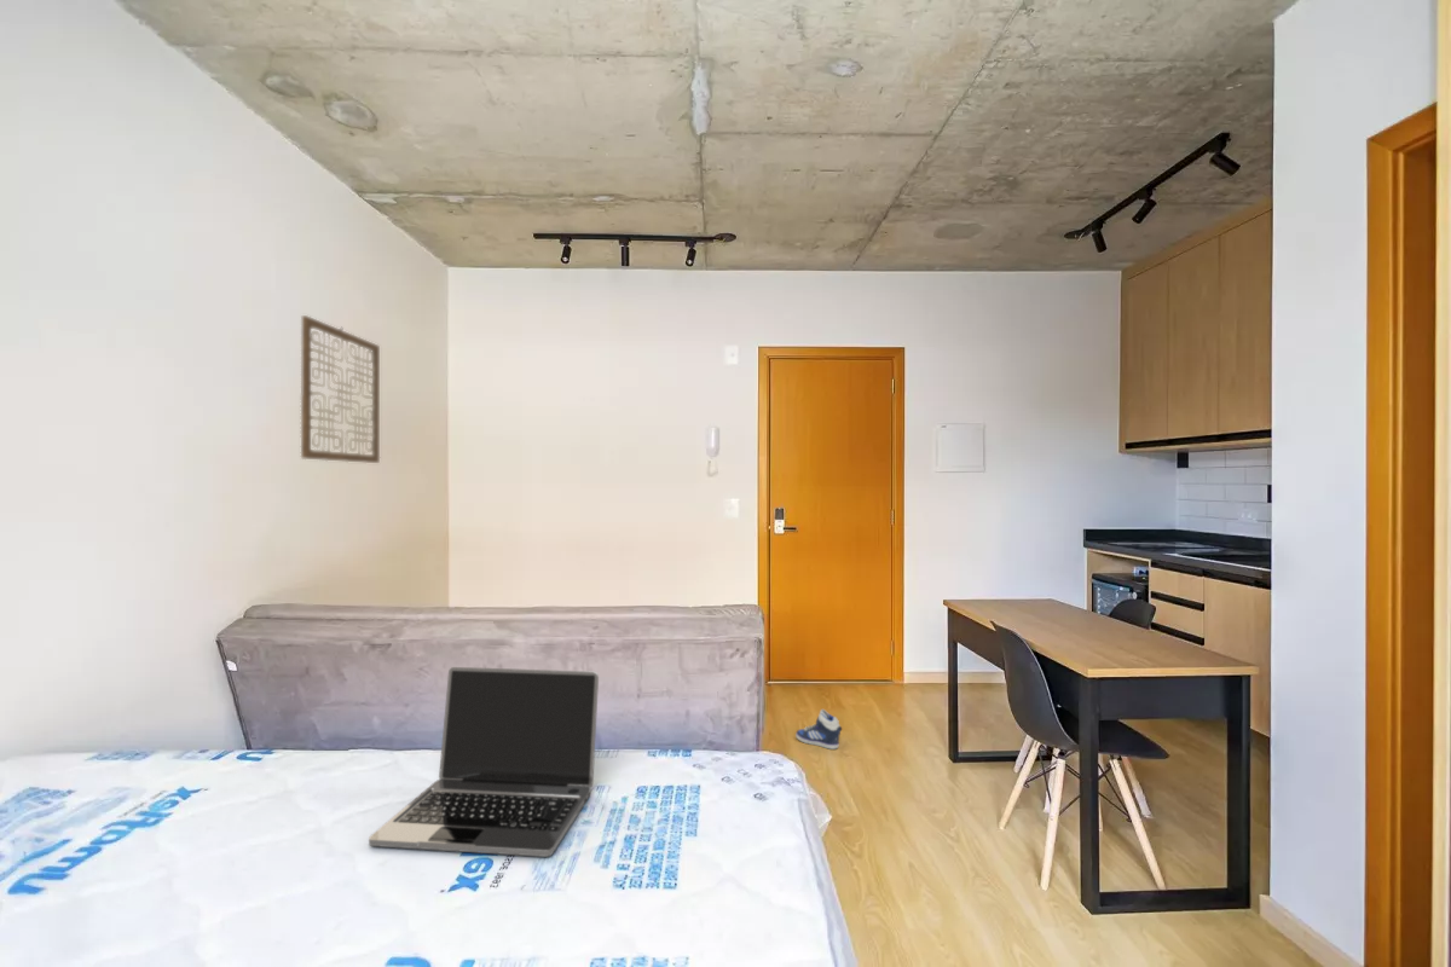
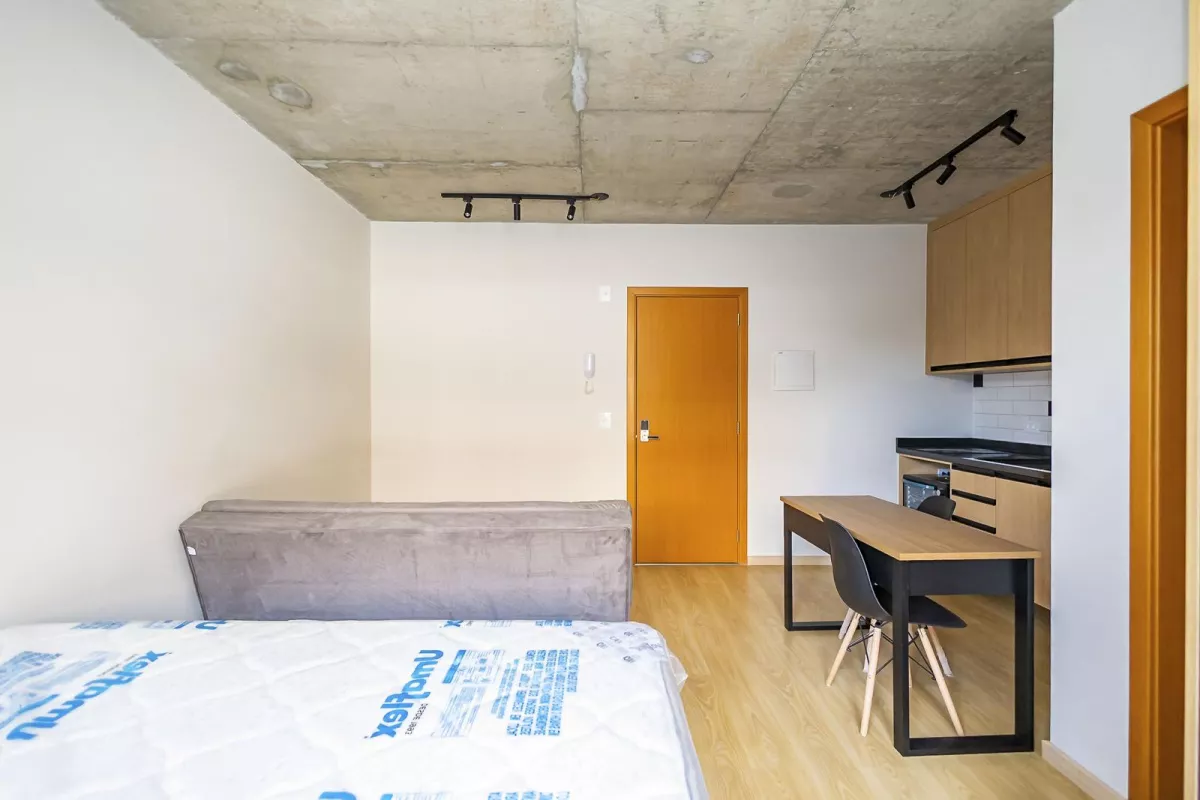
- wall art (345, 393)
- laptop (493, 751)
- sneaker (817, 724)
